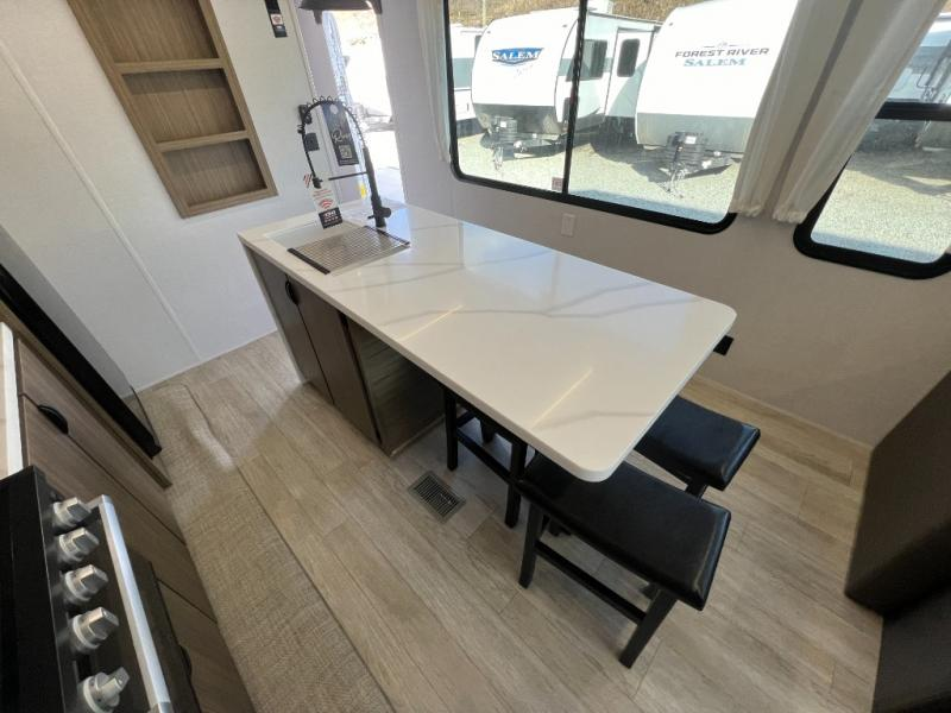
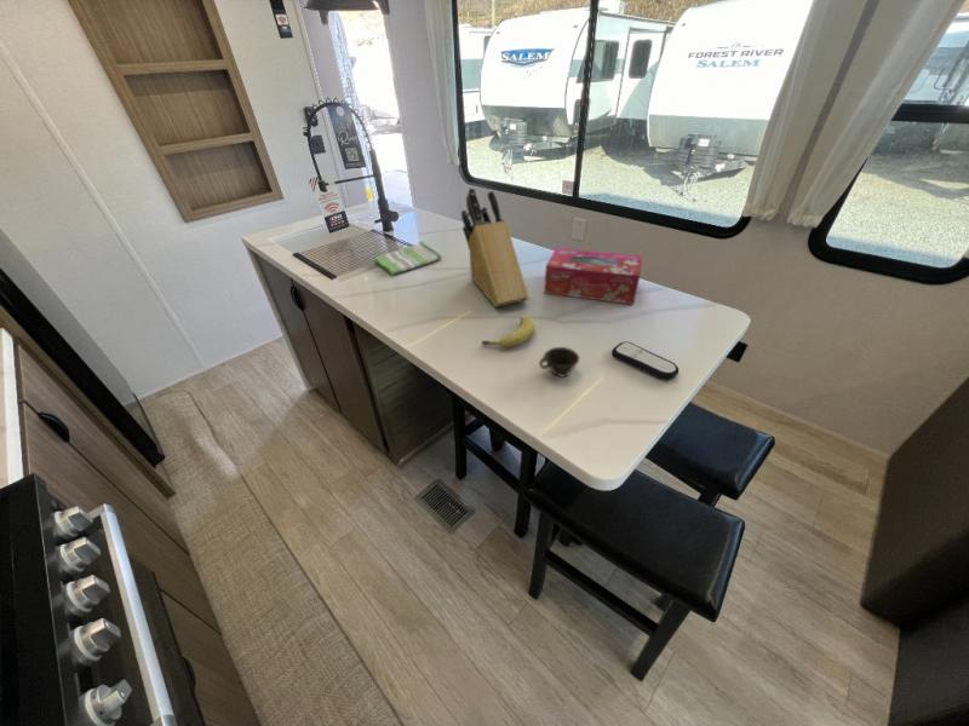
+ tissue box (592, 275)
+ cup (558, 363)
+ knife block (492, 243)
+ dish towel (407, 257)
+ remote control (644, 359)
+ fruit (514, 332)
